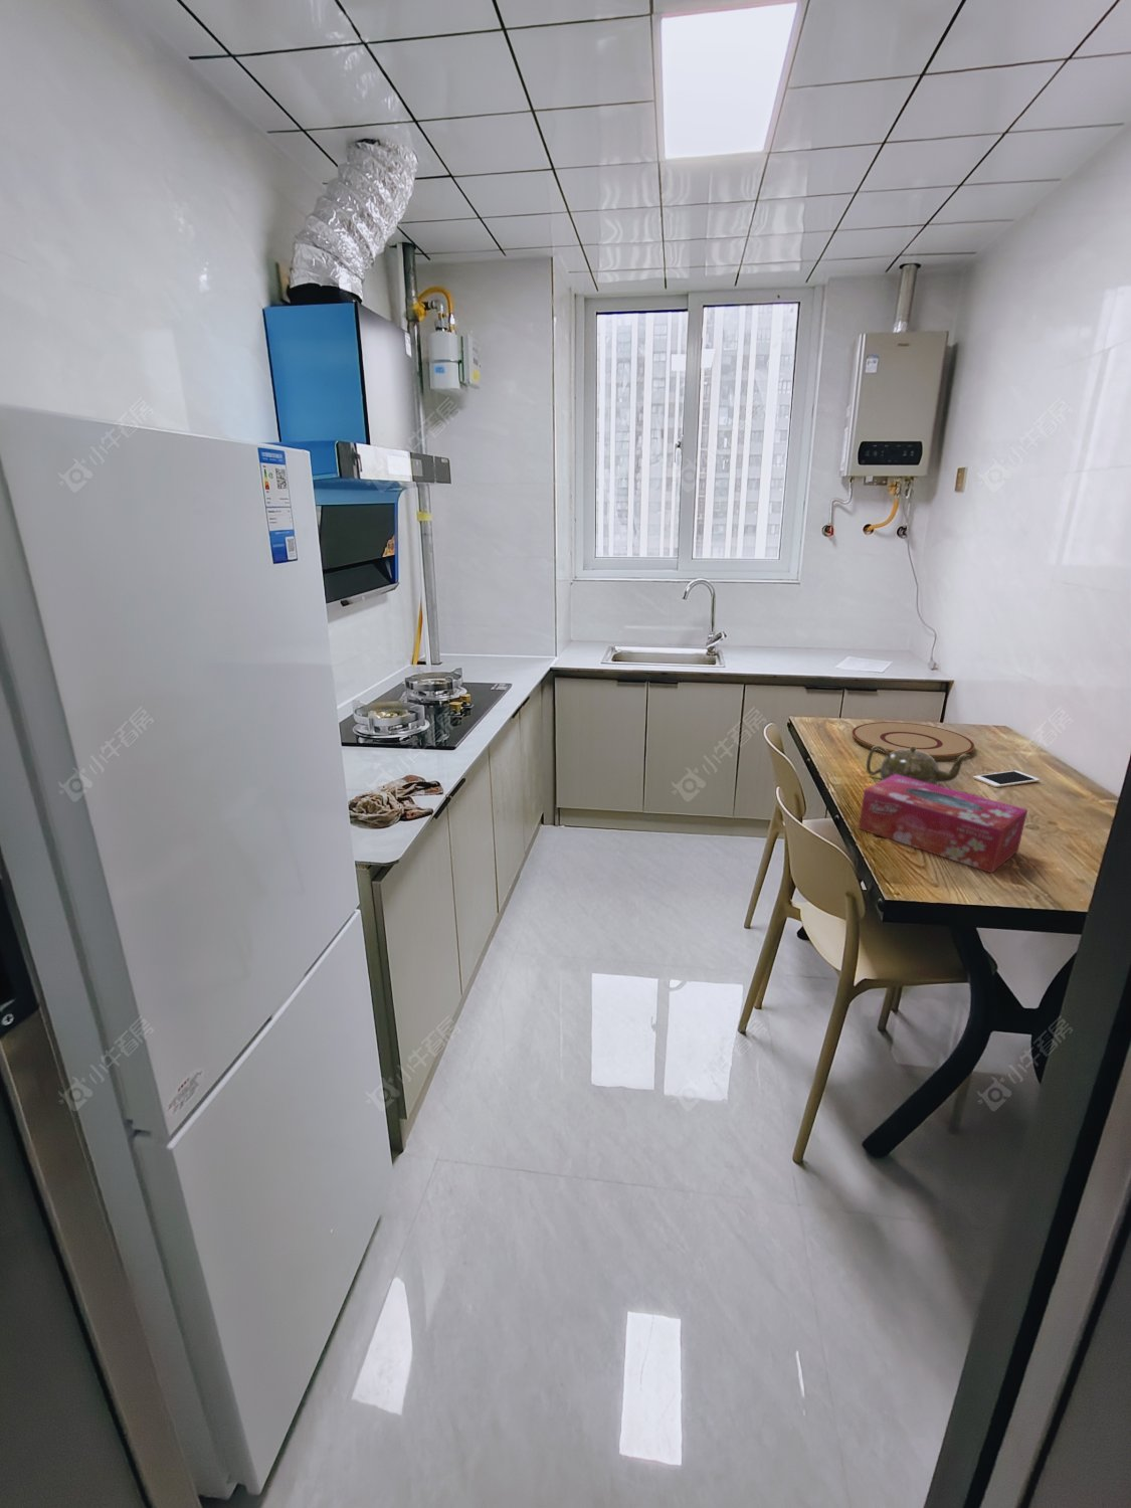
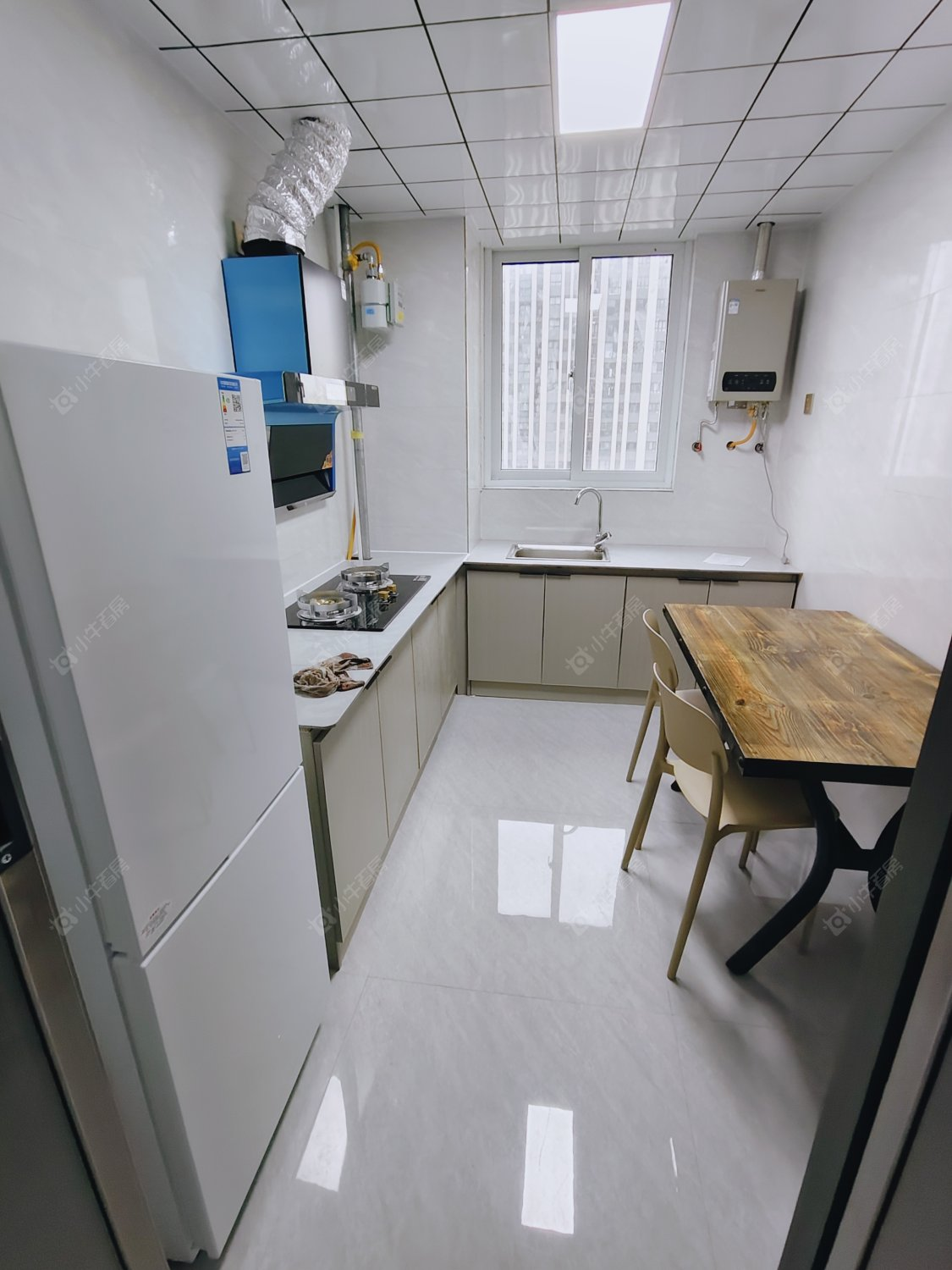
- teapot (915, 765)
- tissue box (939, 819)
- cell phone (1005, 778)
- plate (910, 740)
